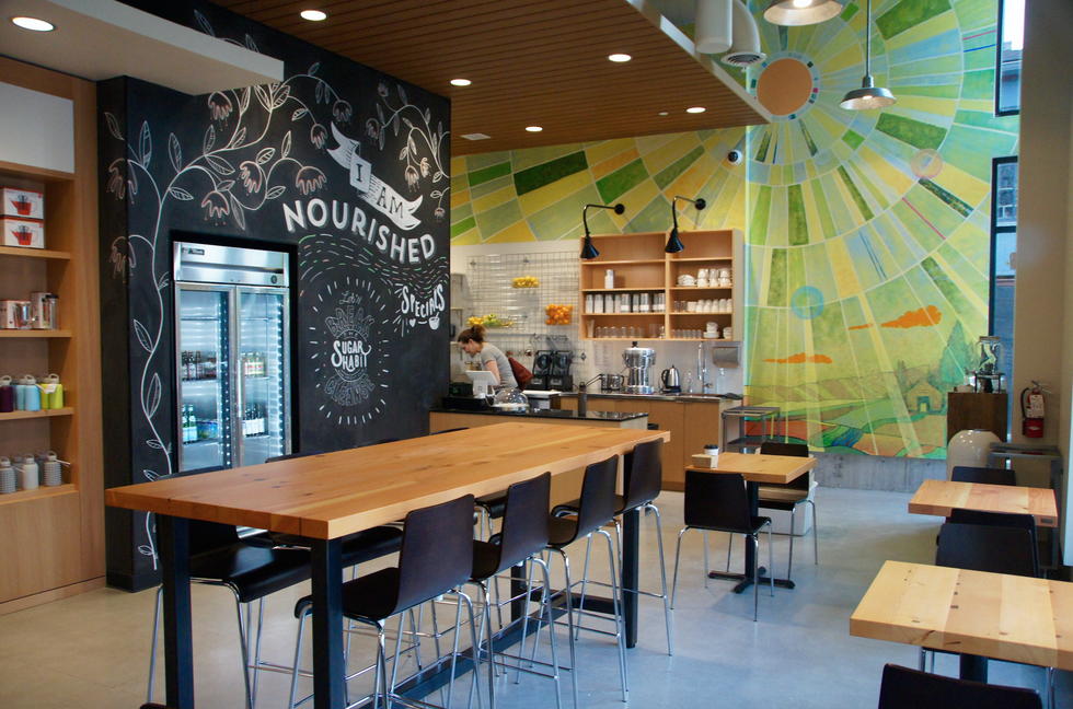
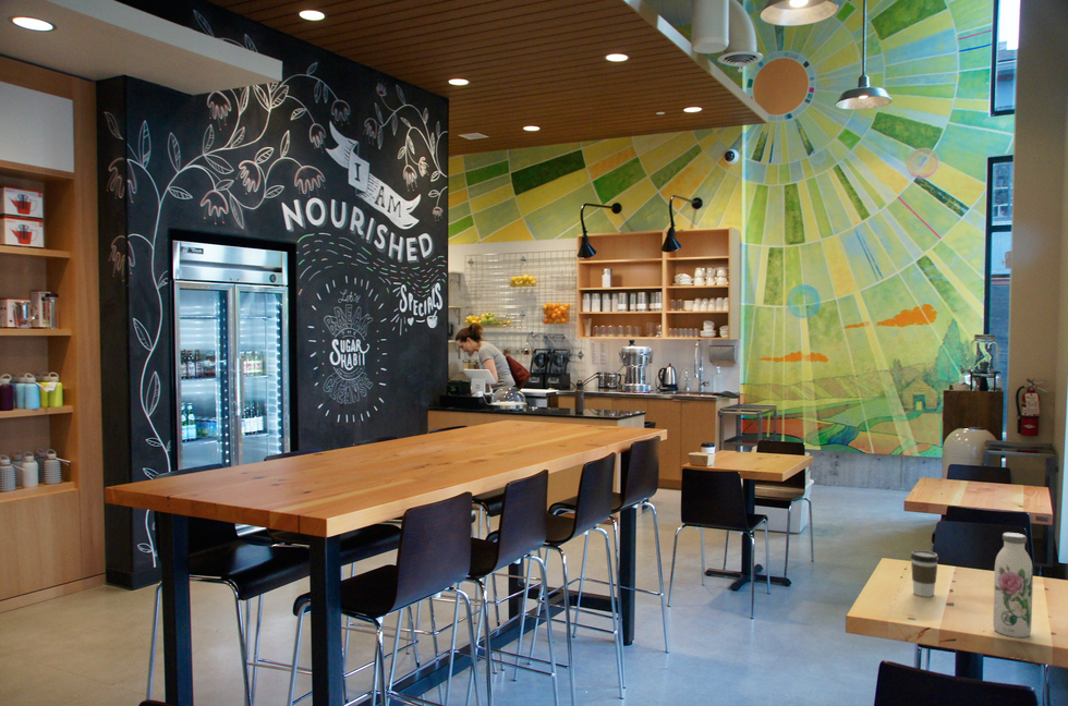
+ water bottle (1012, 583)
+ coffee cup (923, 573)
